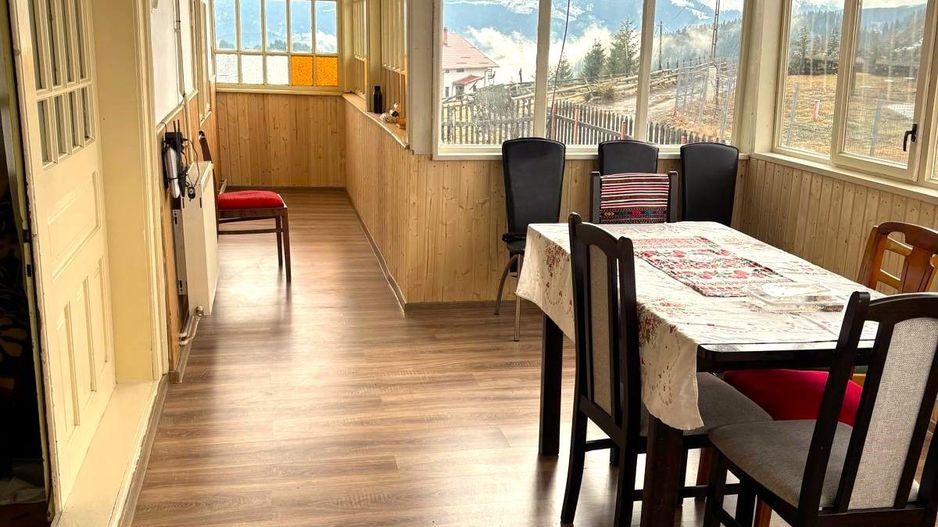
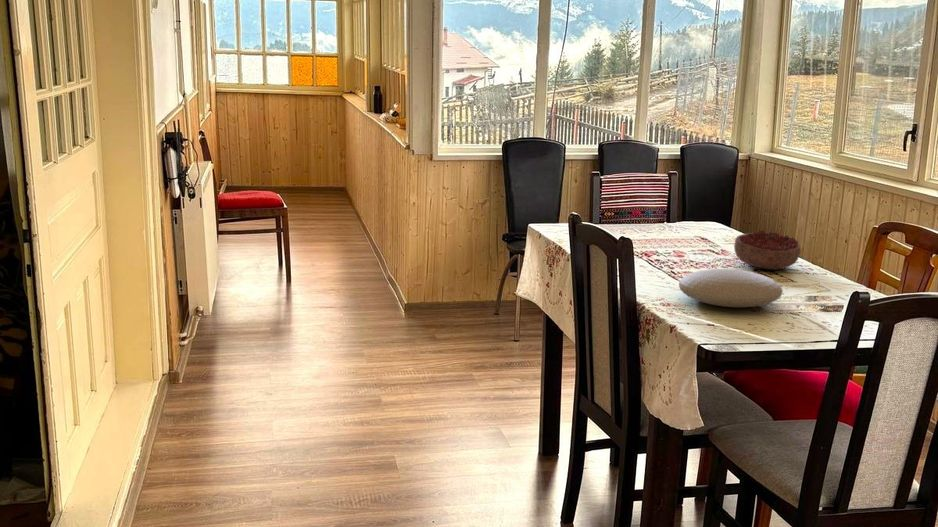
+ plate (729, 287)
+ decorative bowl (766, 250)
